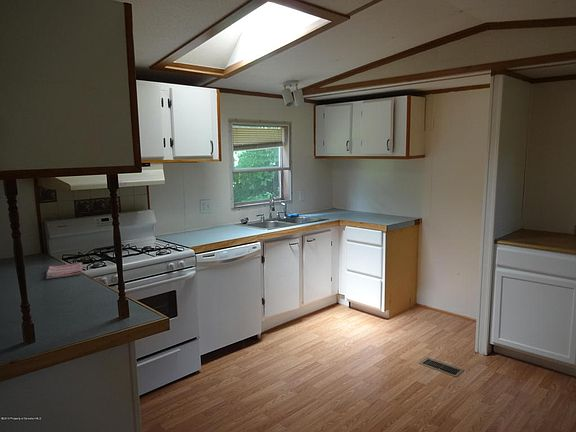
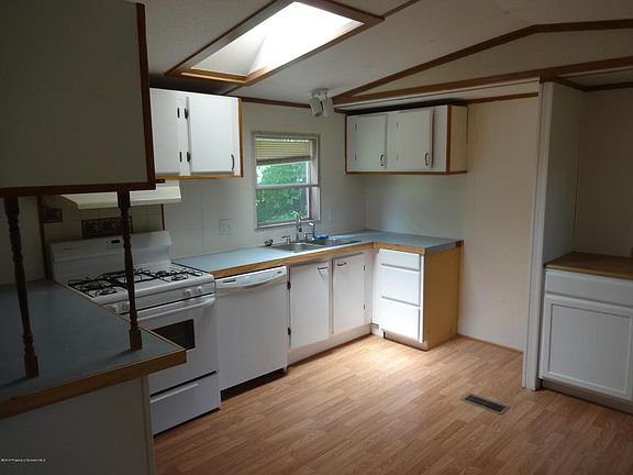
- dish towel (65, 269)
